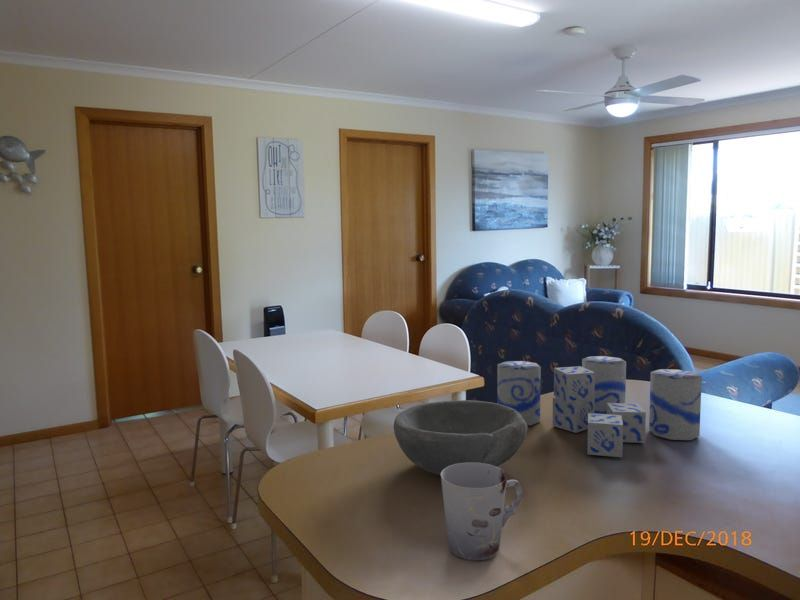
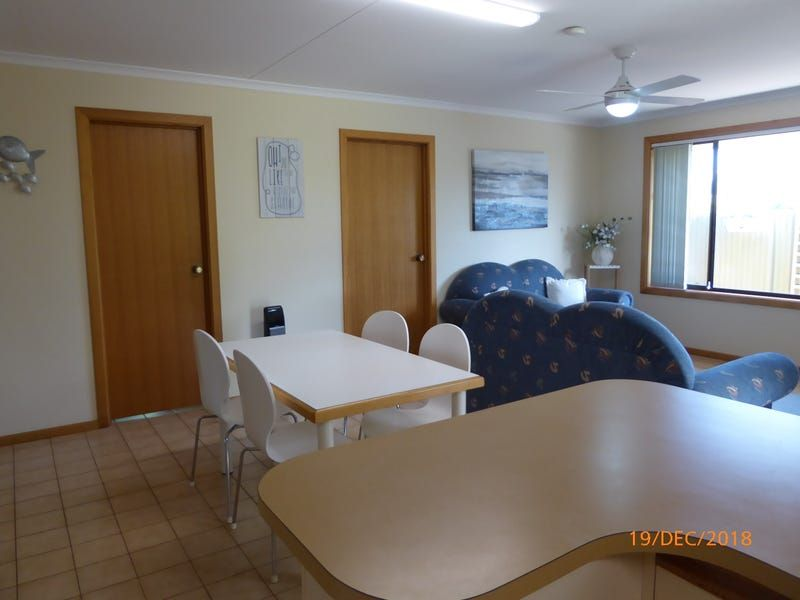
- candle (595, 398)
- bowl (458, 440)
- cup (484, 508)
